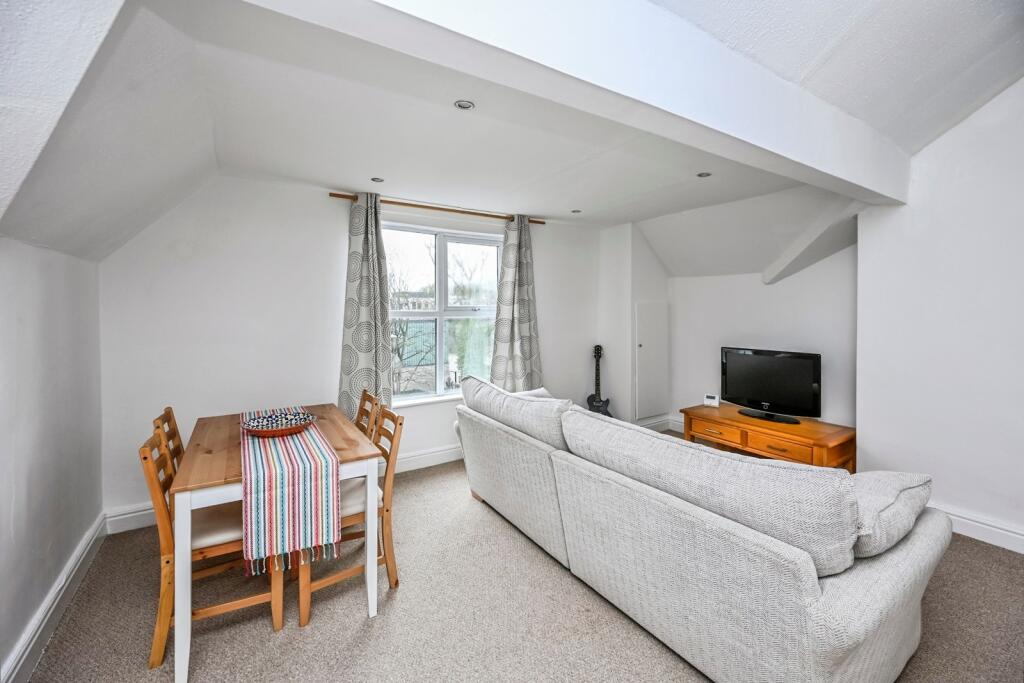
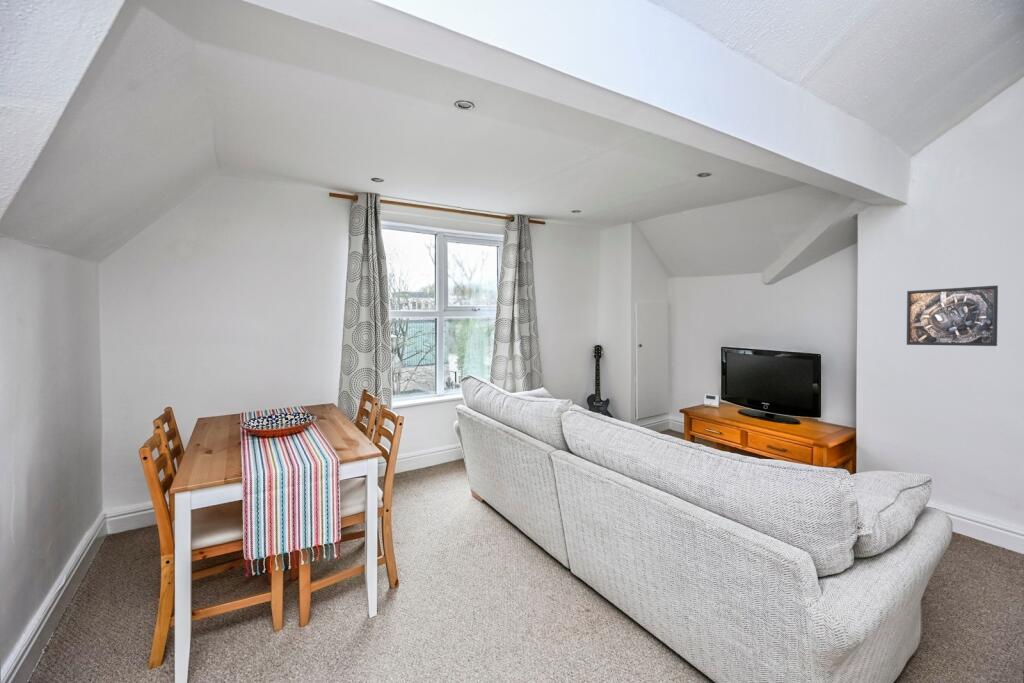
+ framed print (949, 316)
